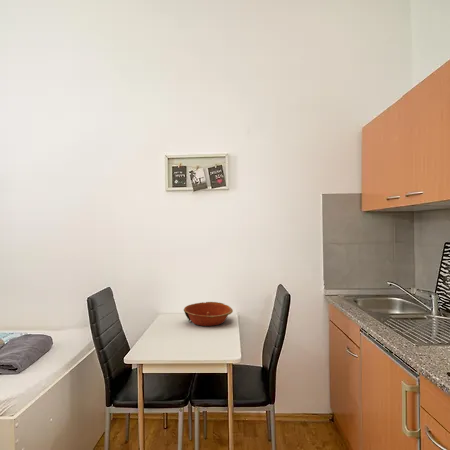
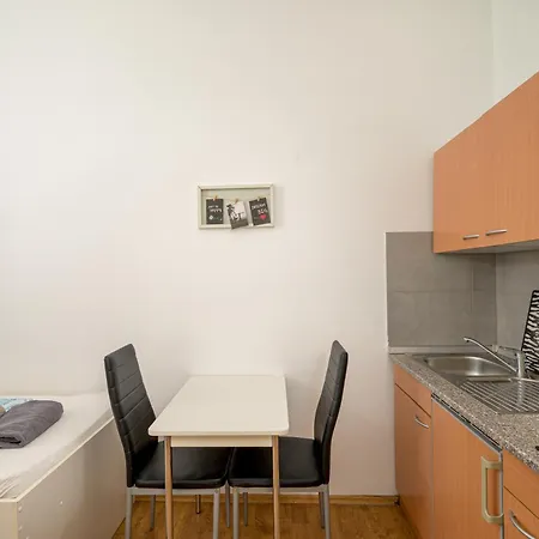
- bowl (208, 314)
